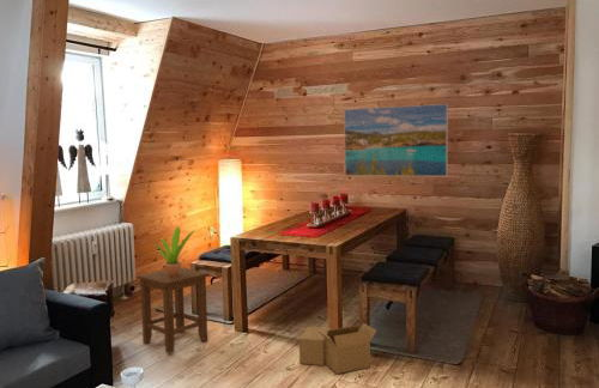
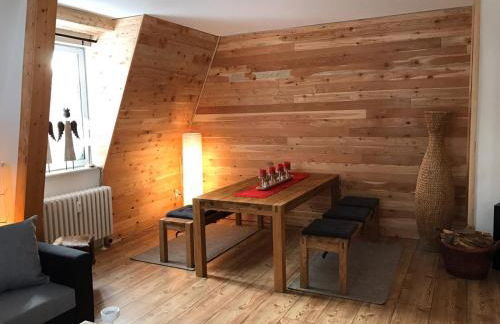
- cardboard box (338, 345)
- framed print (393, 141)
- stool (173, 308)
- potted plant (171, 253)
